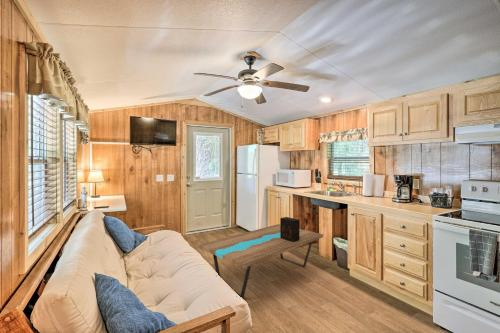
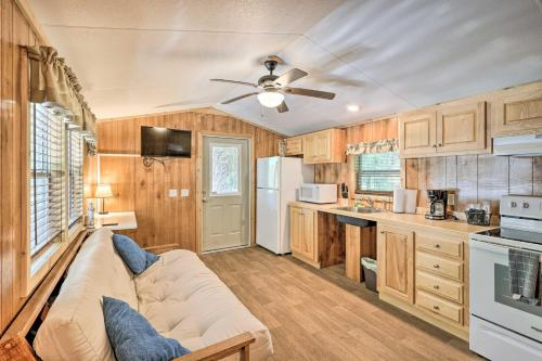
- coffee table (265, 257)
- decorative box (289, 228)
